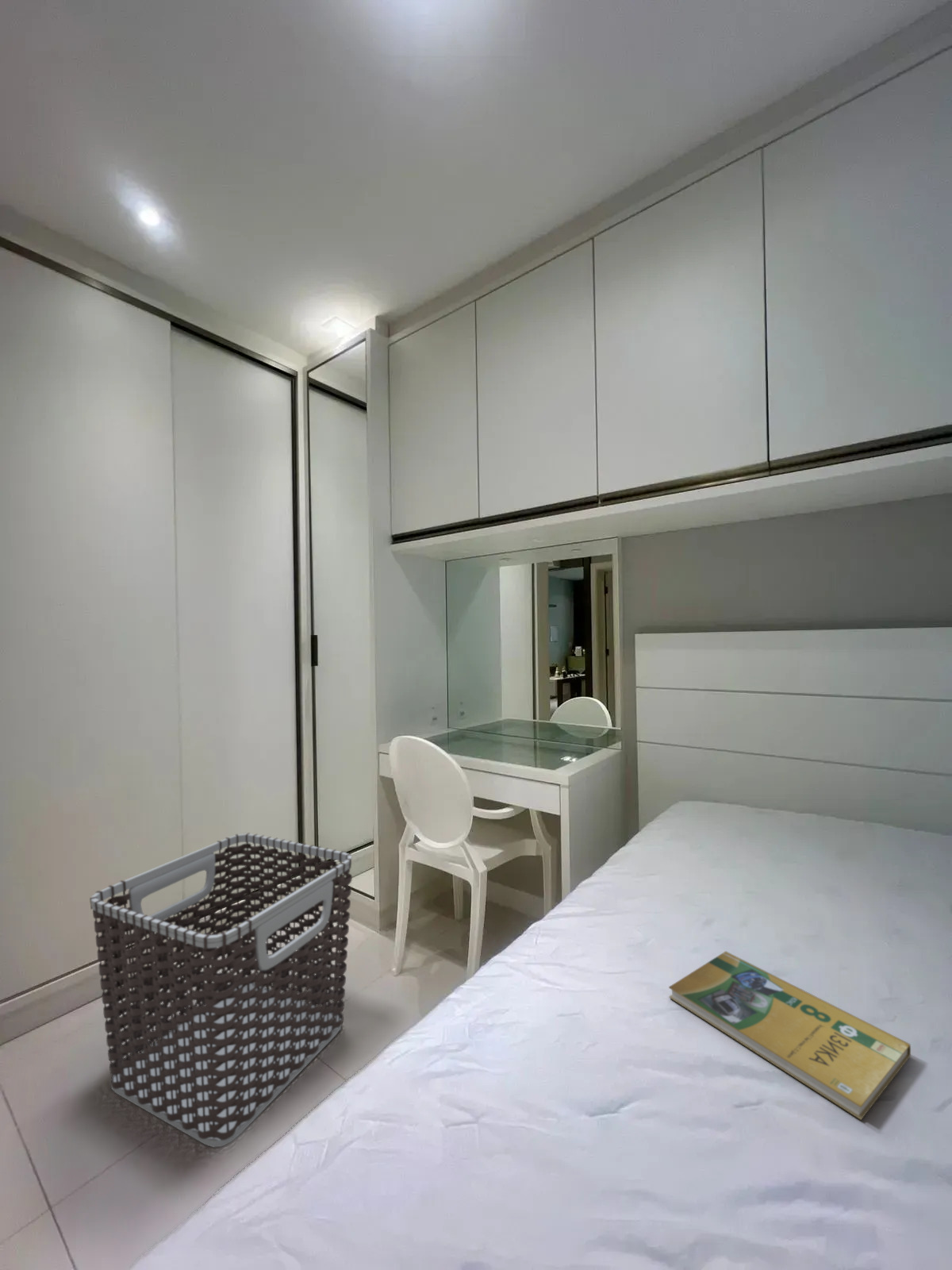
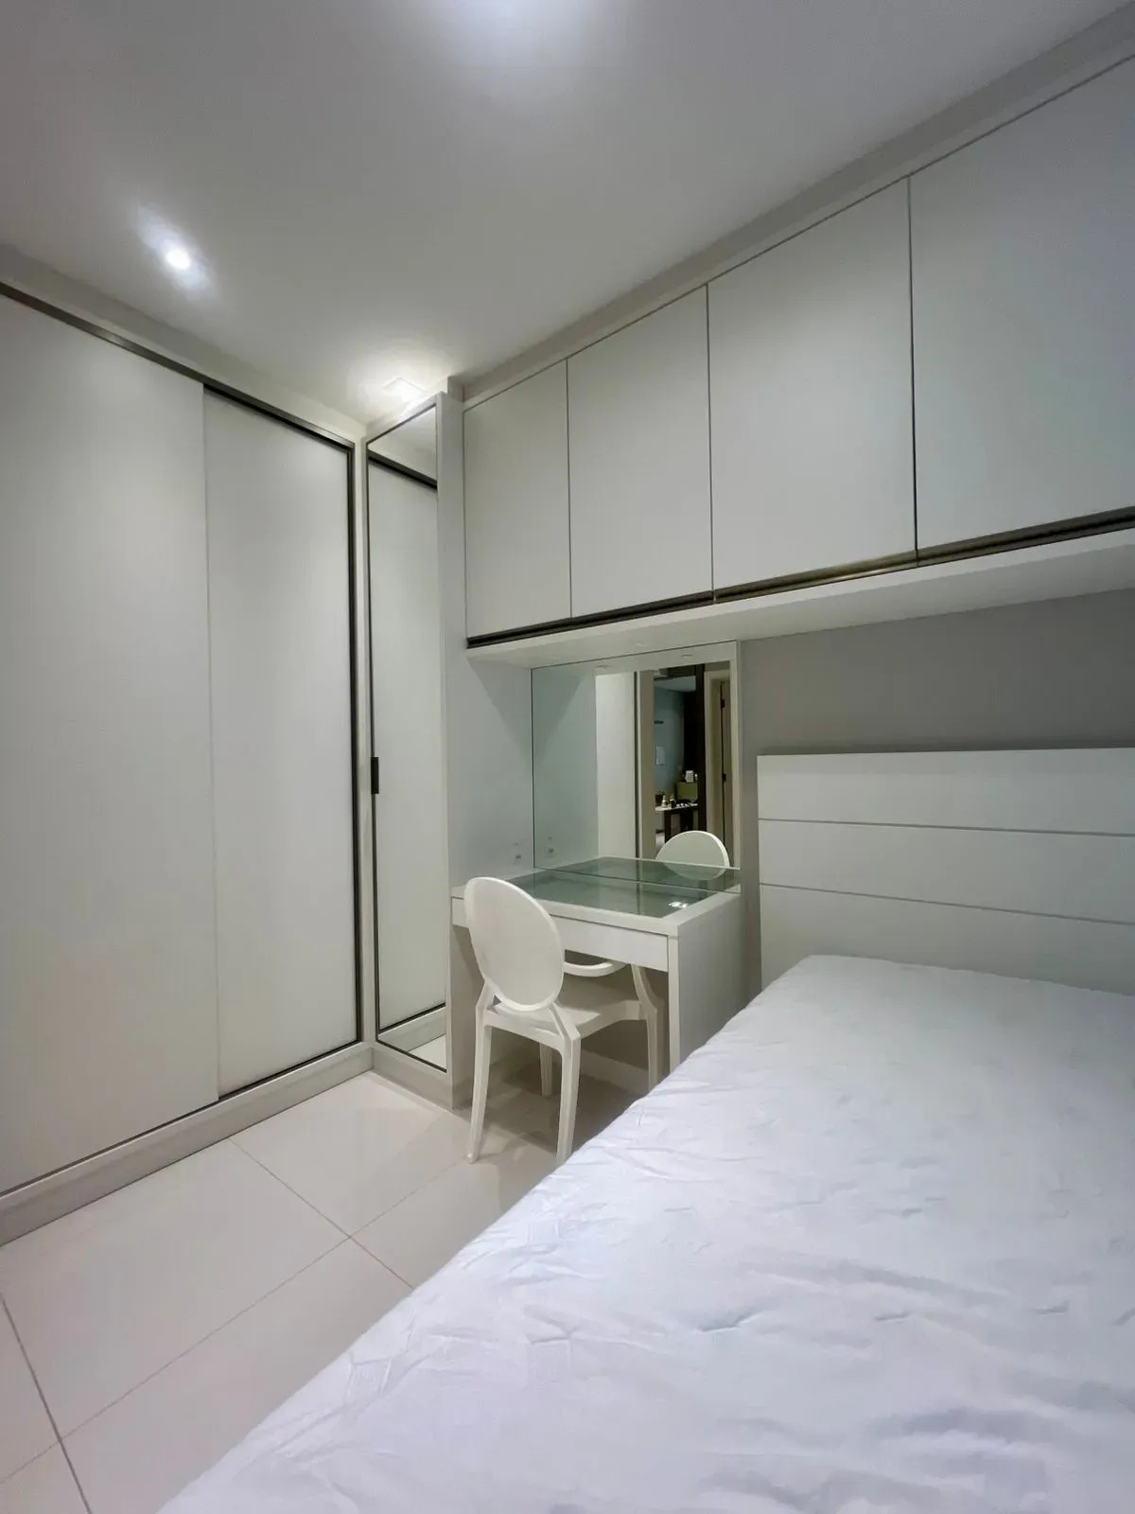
- clothes hamper (232, 963)
- booklet (780, 1018)
